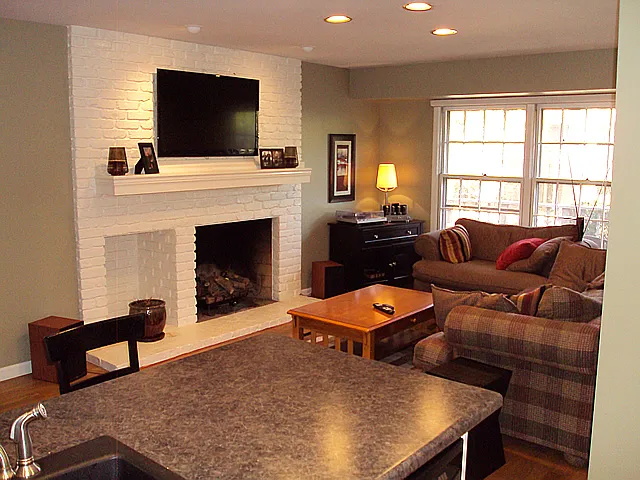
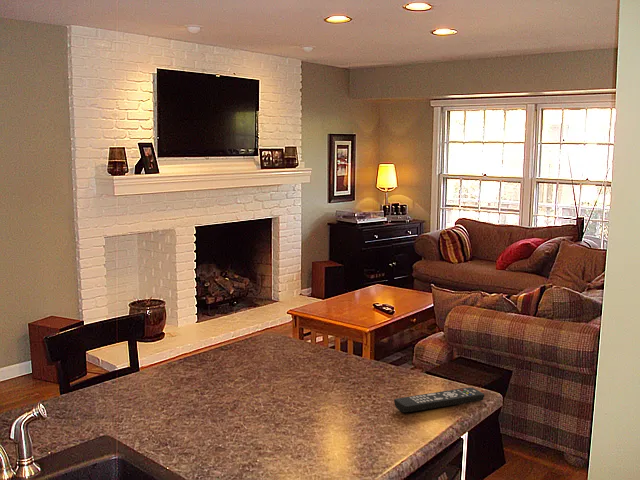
+ remote control (439, 400)
